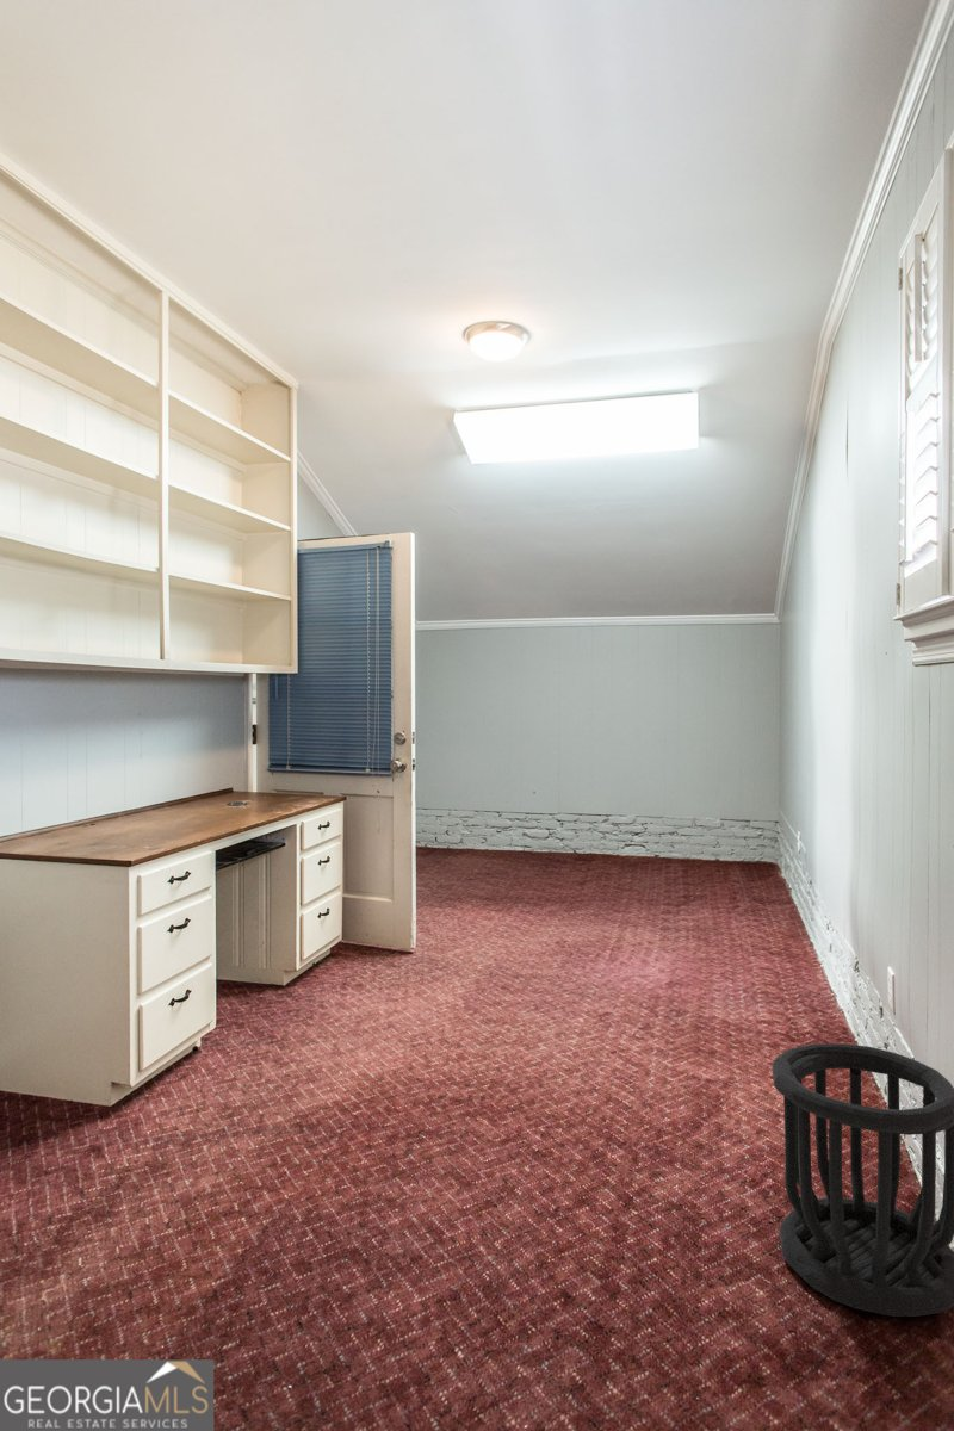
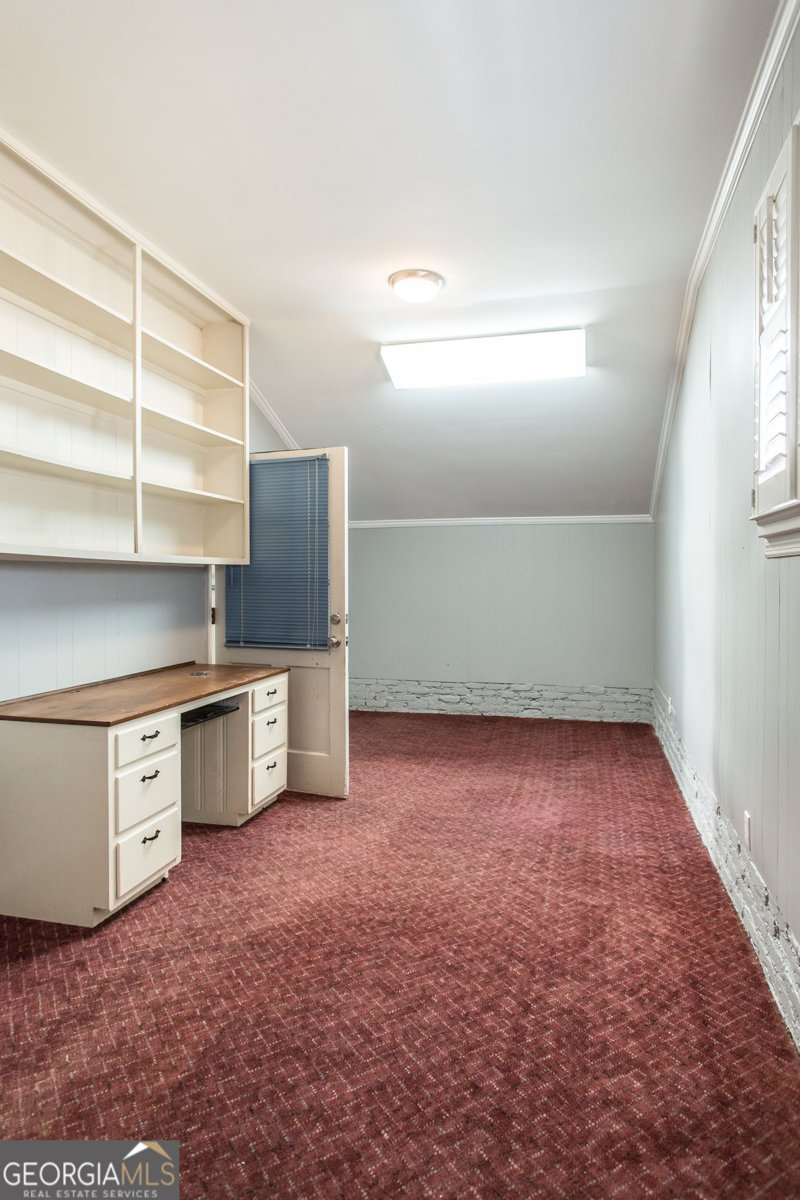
- wastebasket (861, 1169)
